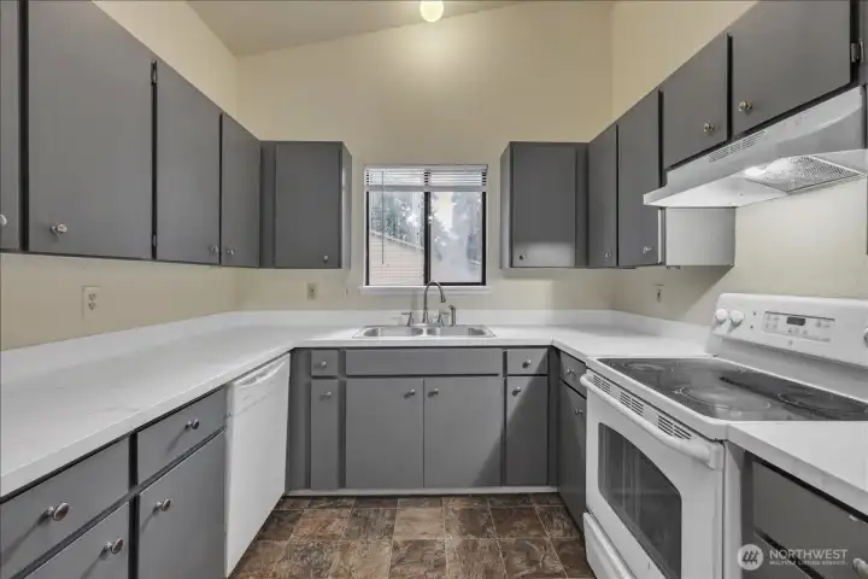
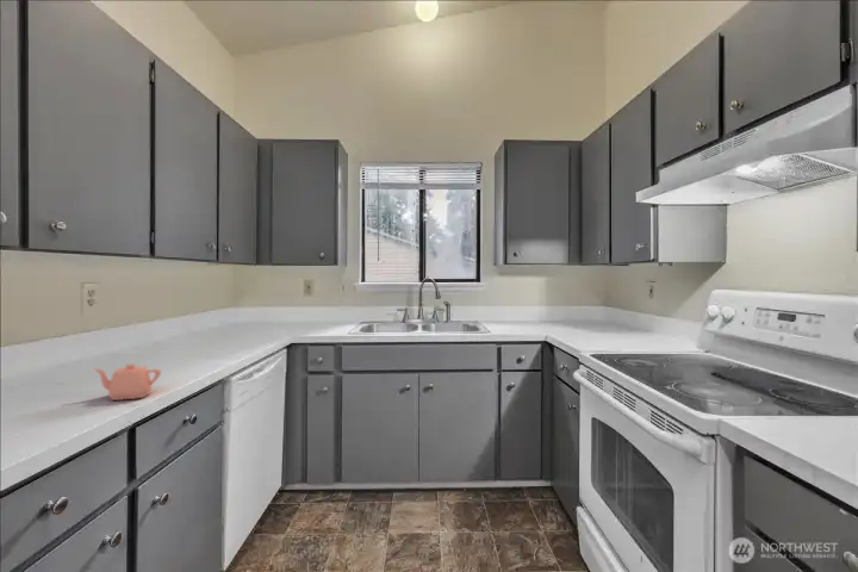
+ teapot (128, 379)
